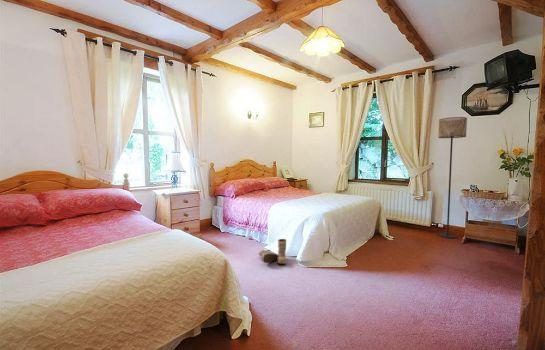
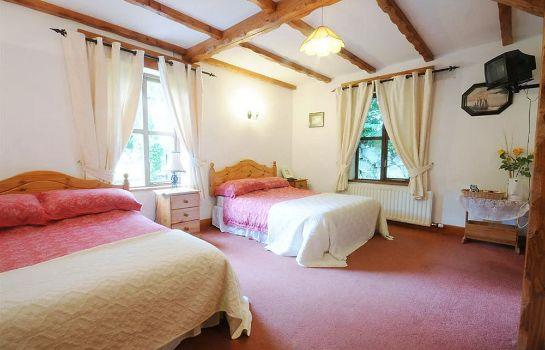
- boots (272, 253)
- floor lamp (450, 178)
